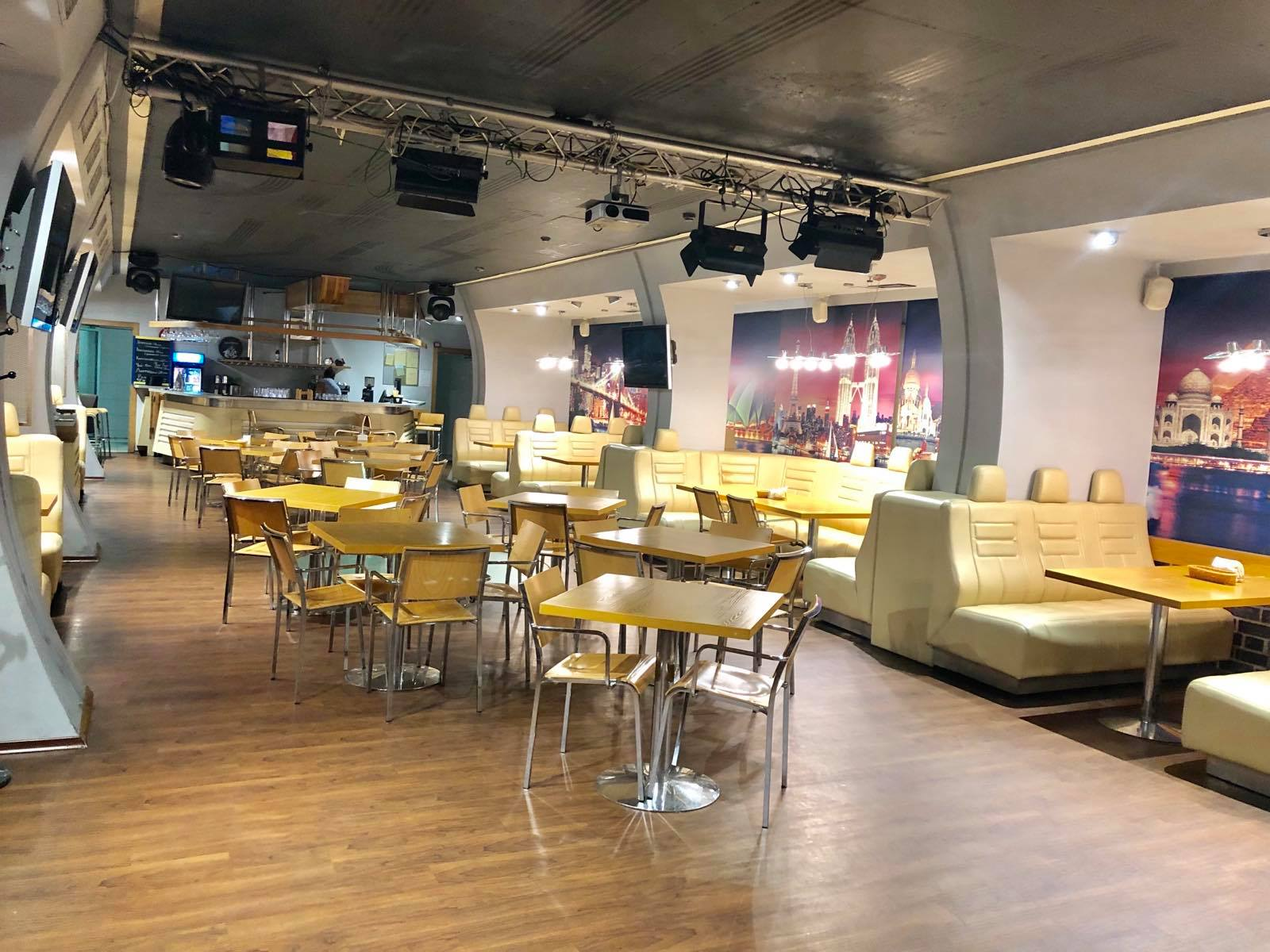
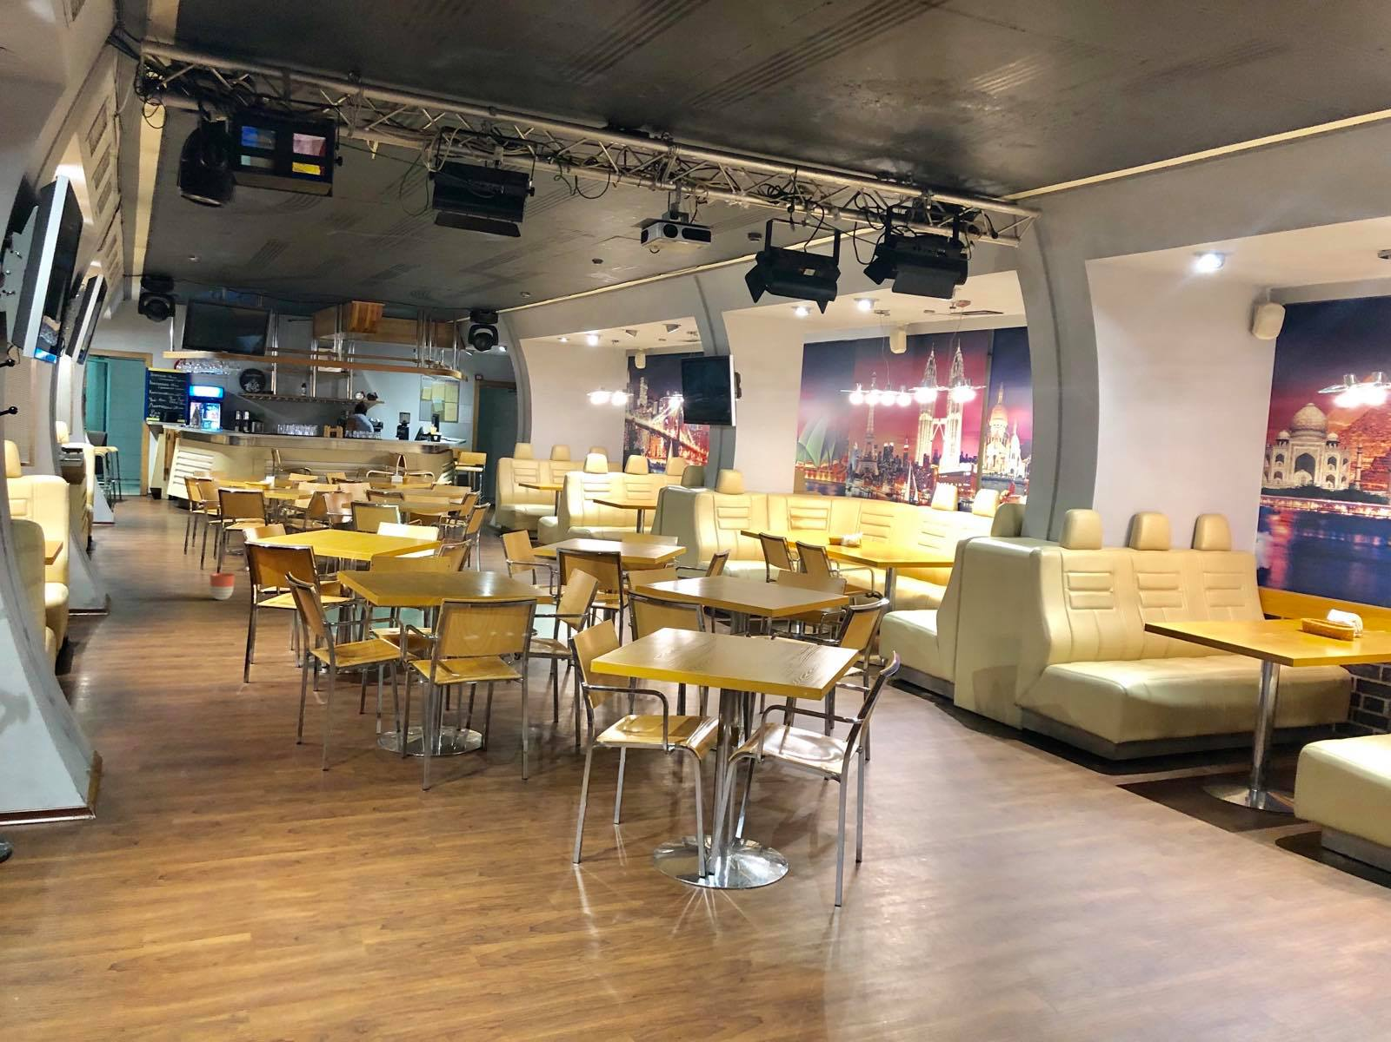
+ planter (221, 587)
